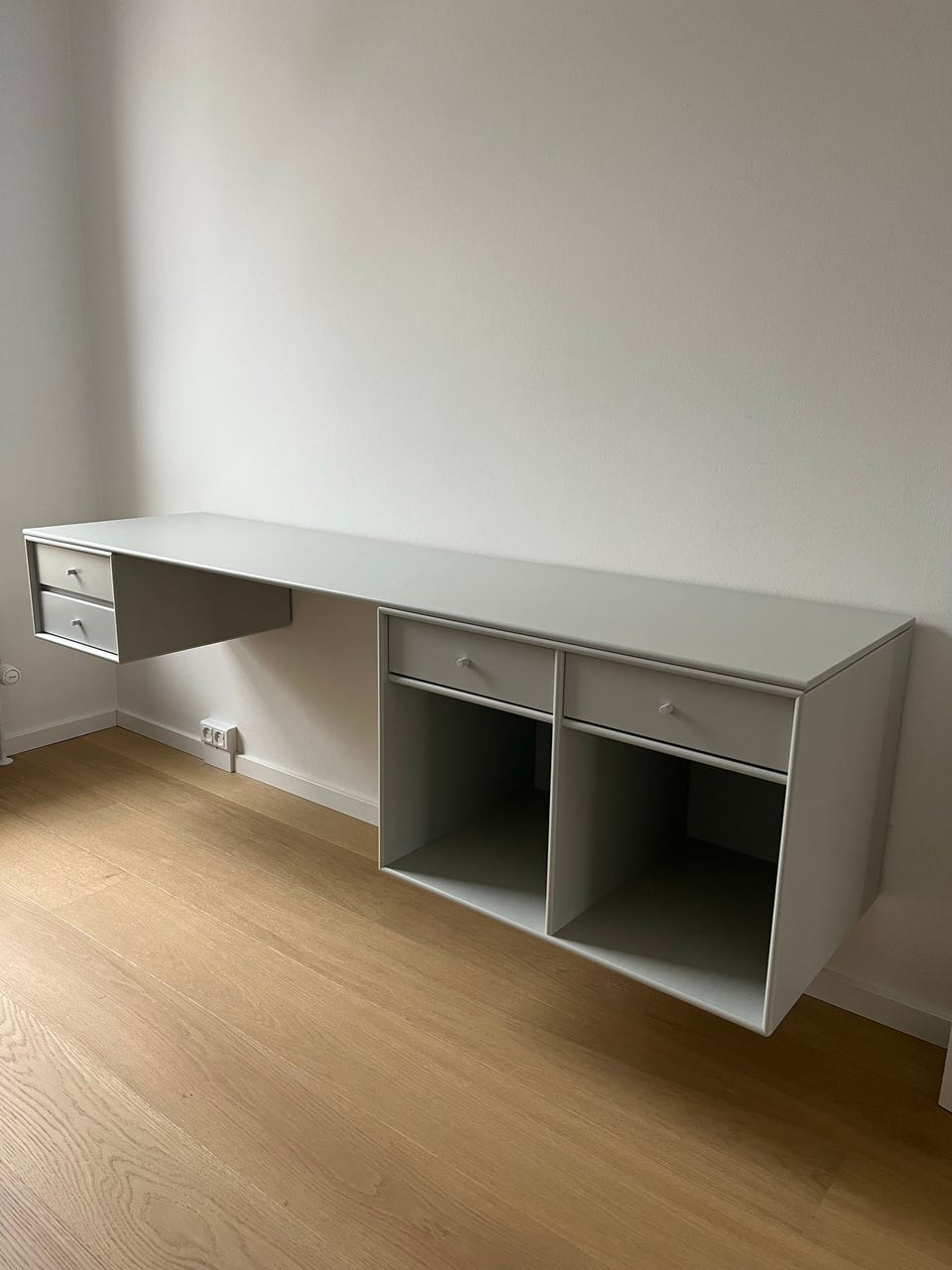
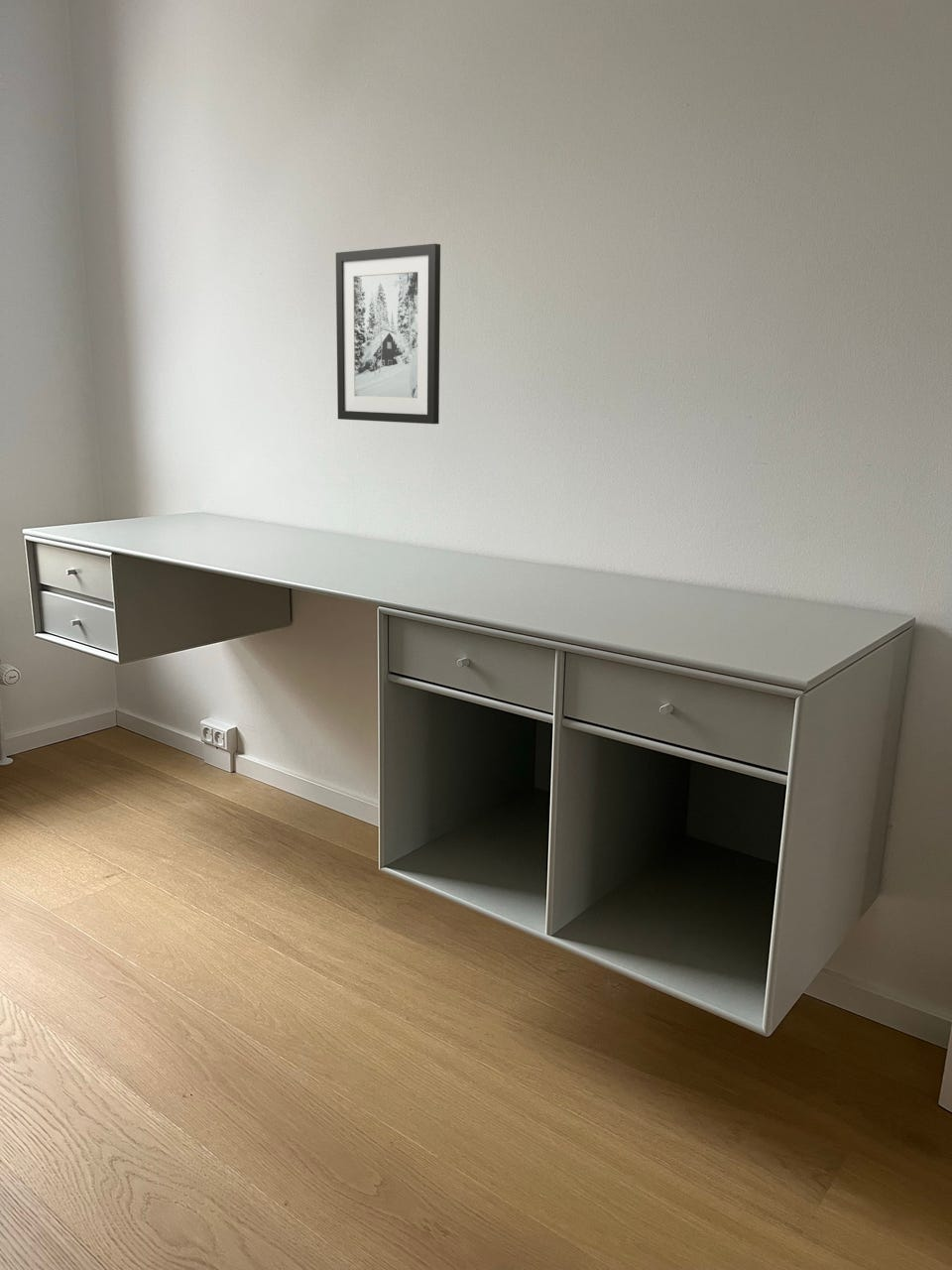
+ wall art (386, 336)
